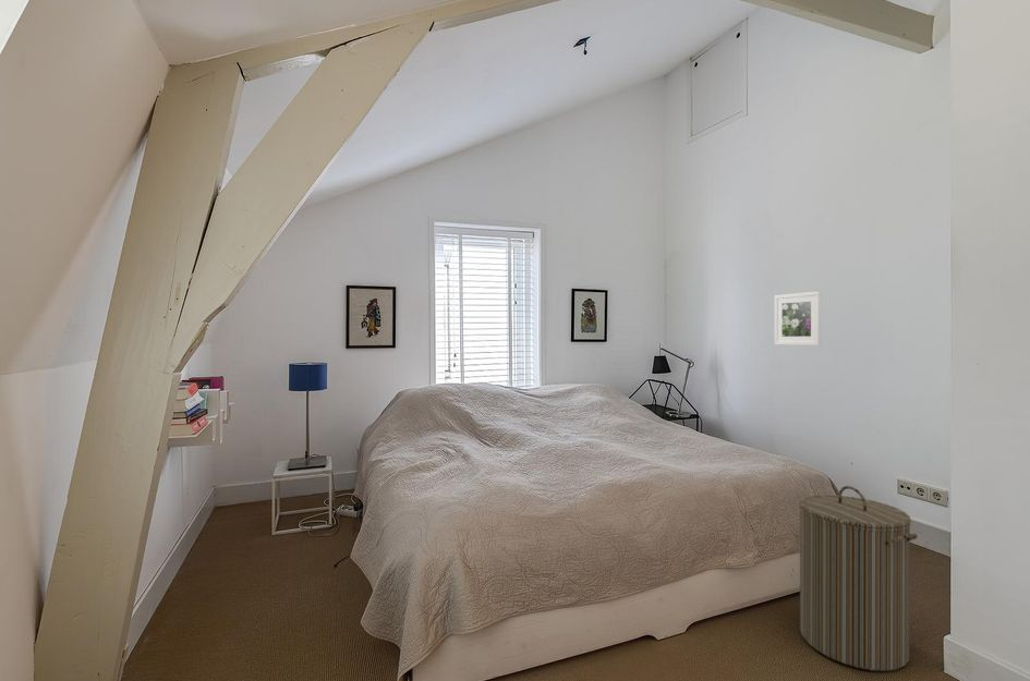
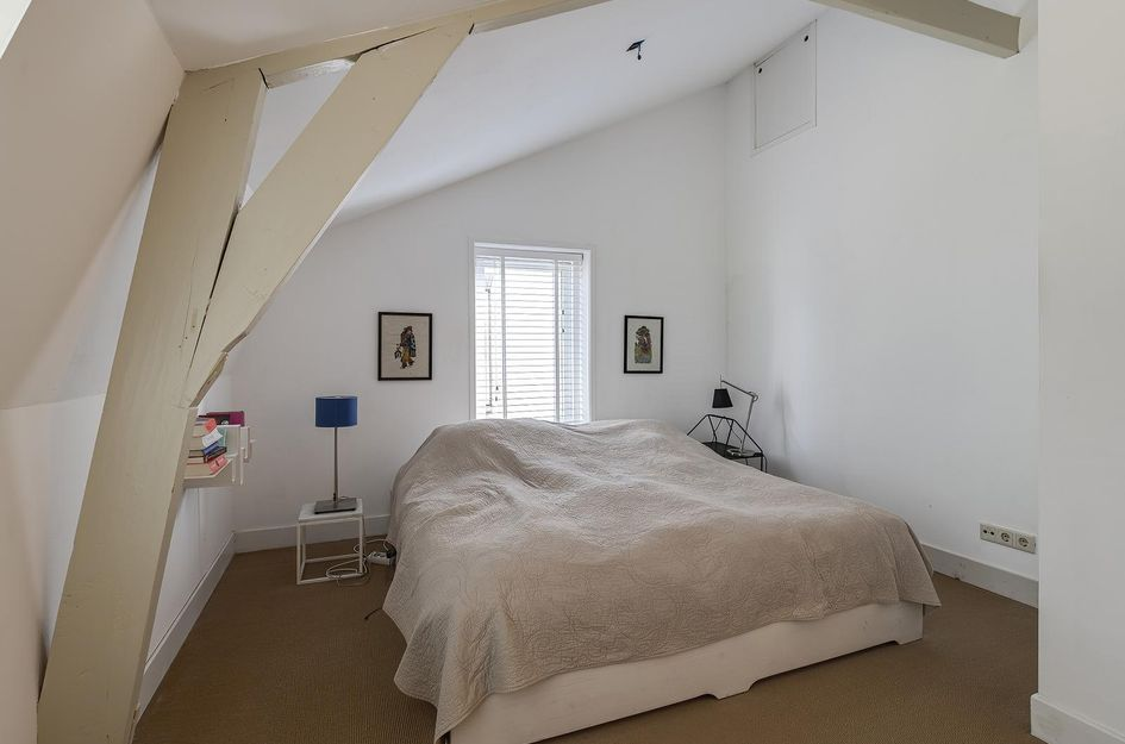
- laundry hamper (852, 564)
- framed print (796, 319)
